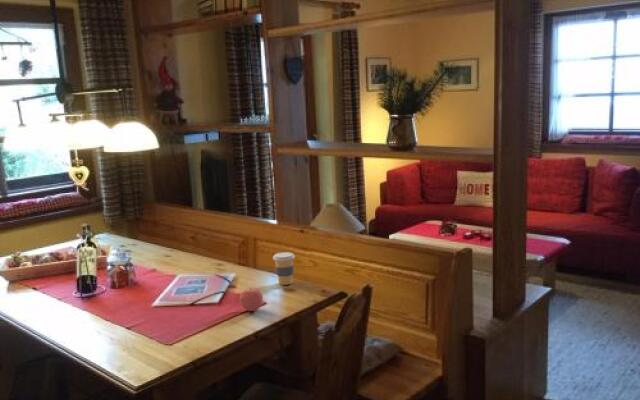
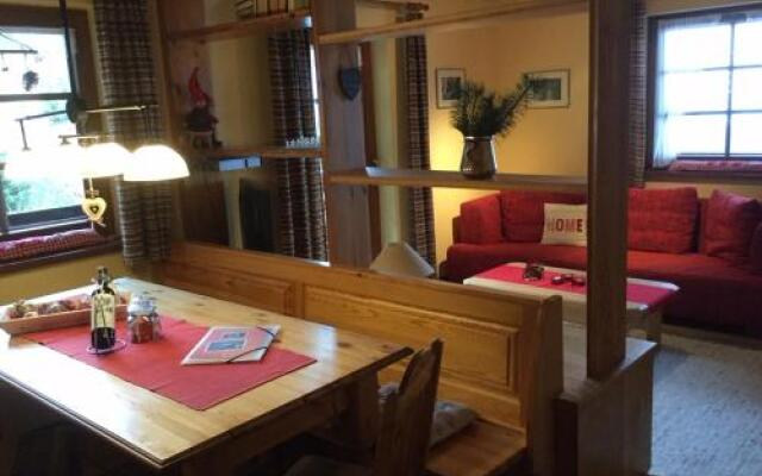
- coffee cup (284, 268)
- apple (251, 298)
